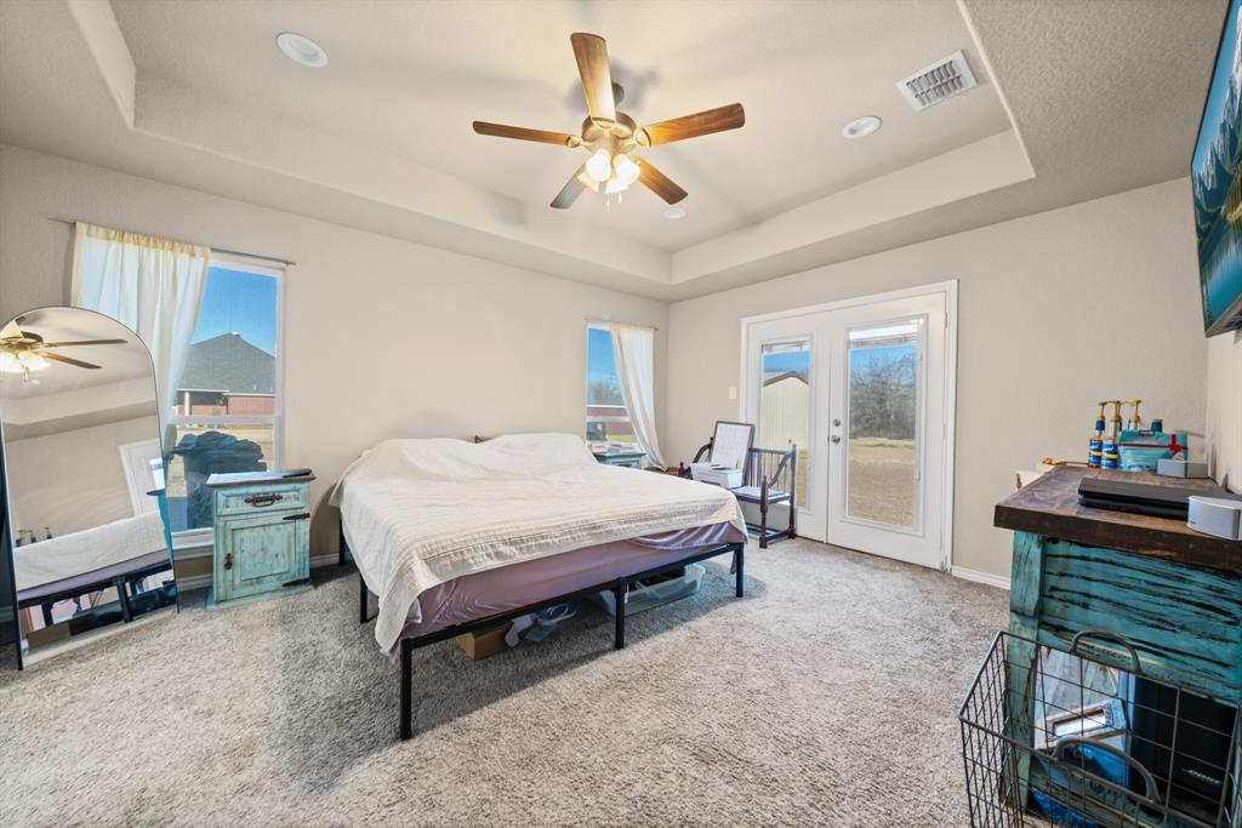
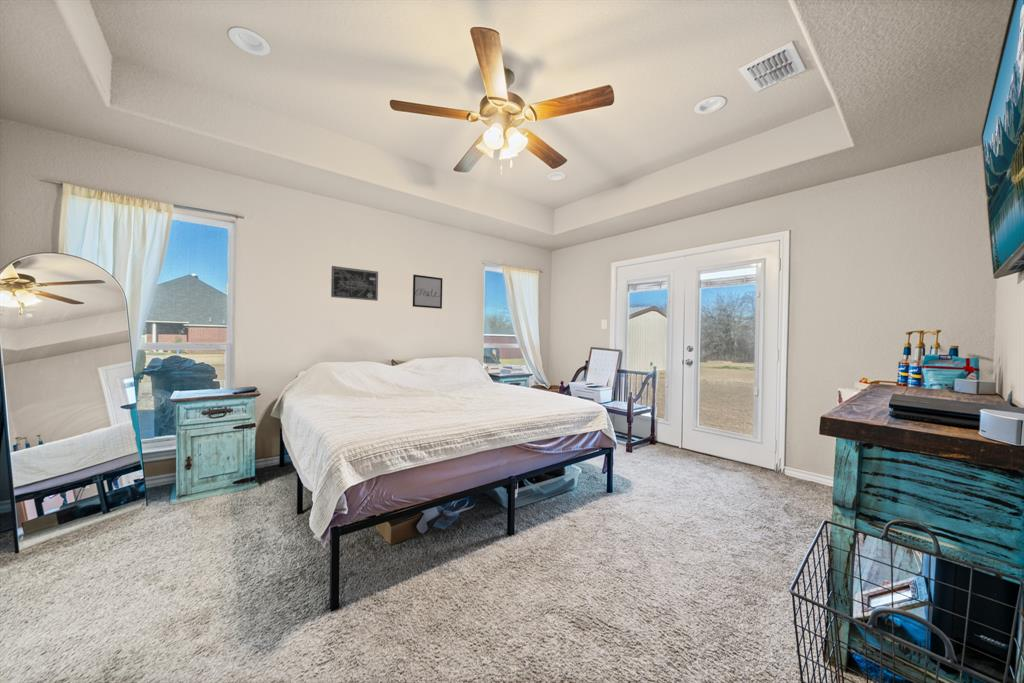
+ wall art (355, 283)
+ wall art (427, 292)
